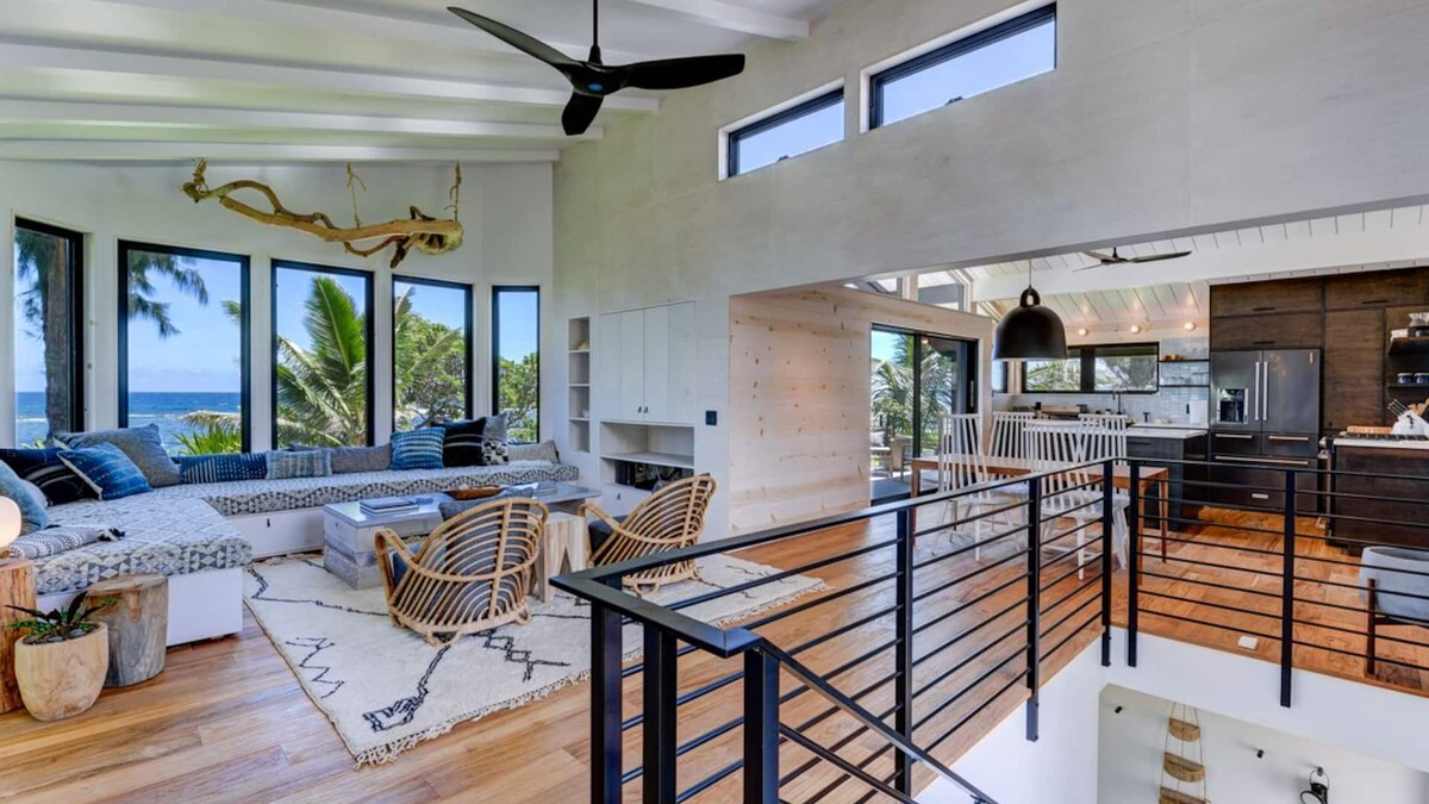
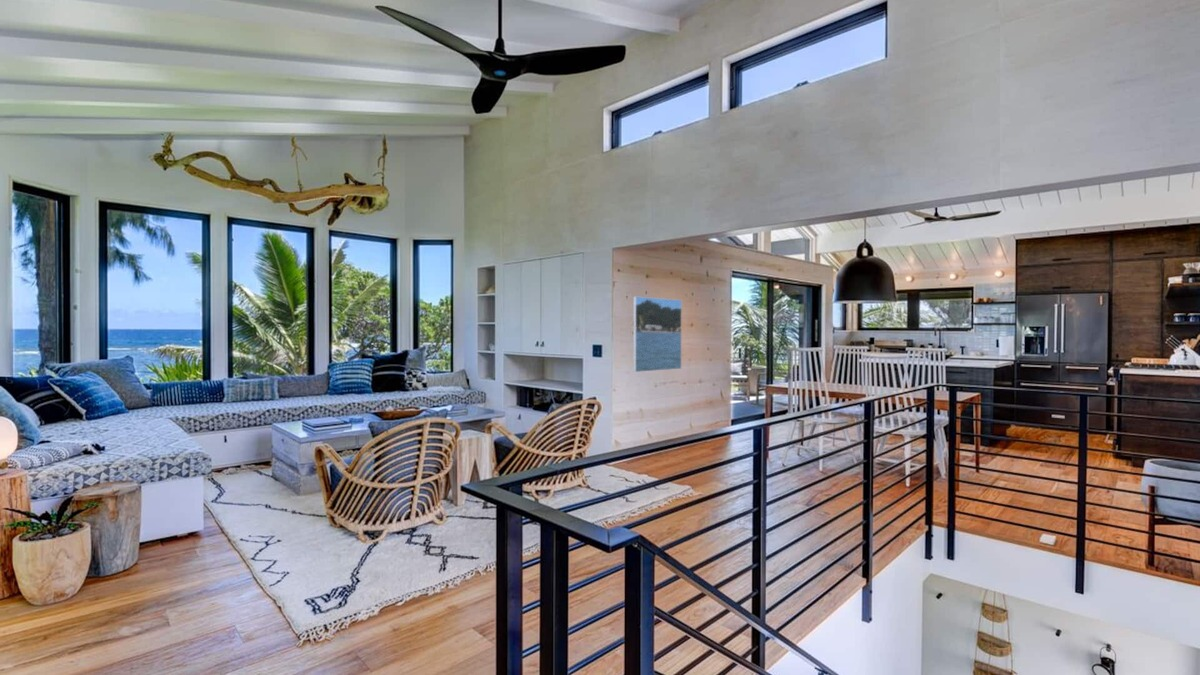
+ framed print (658, 334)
